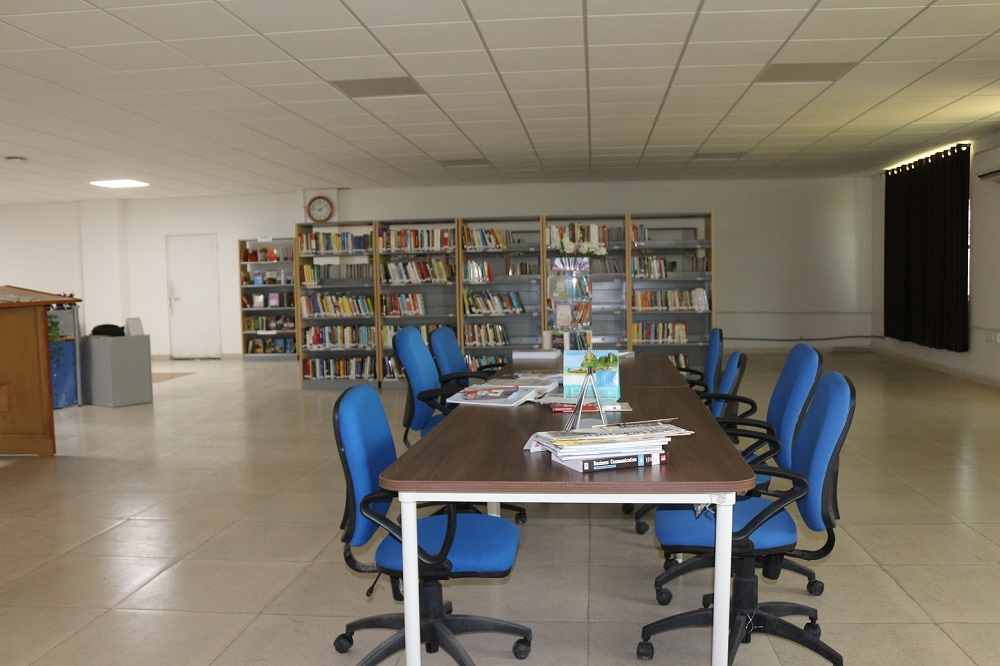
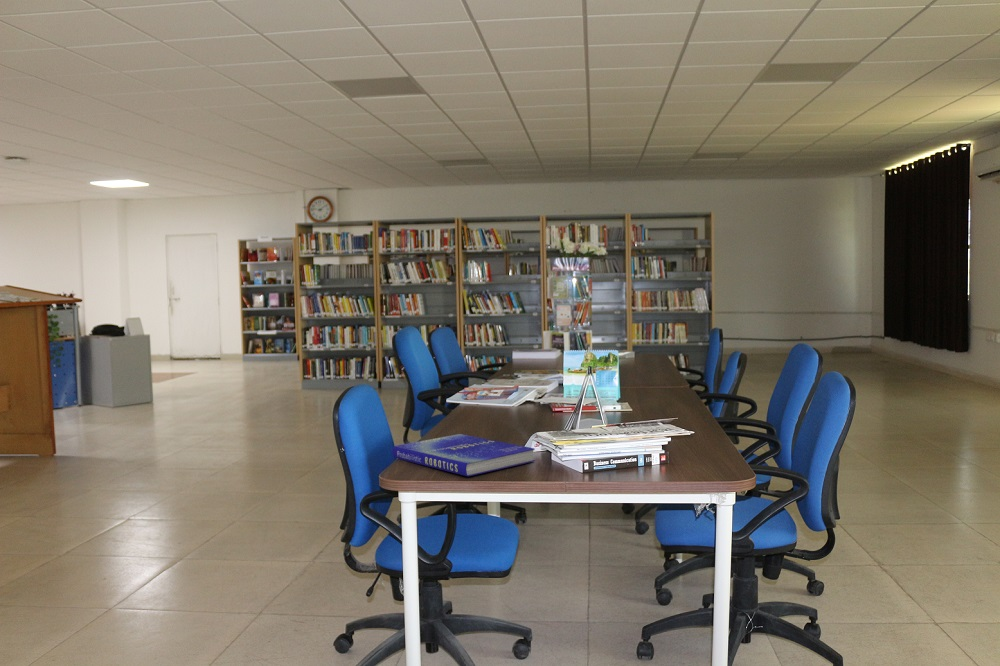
+ book (462, 453)
